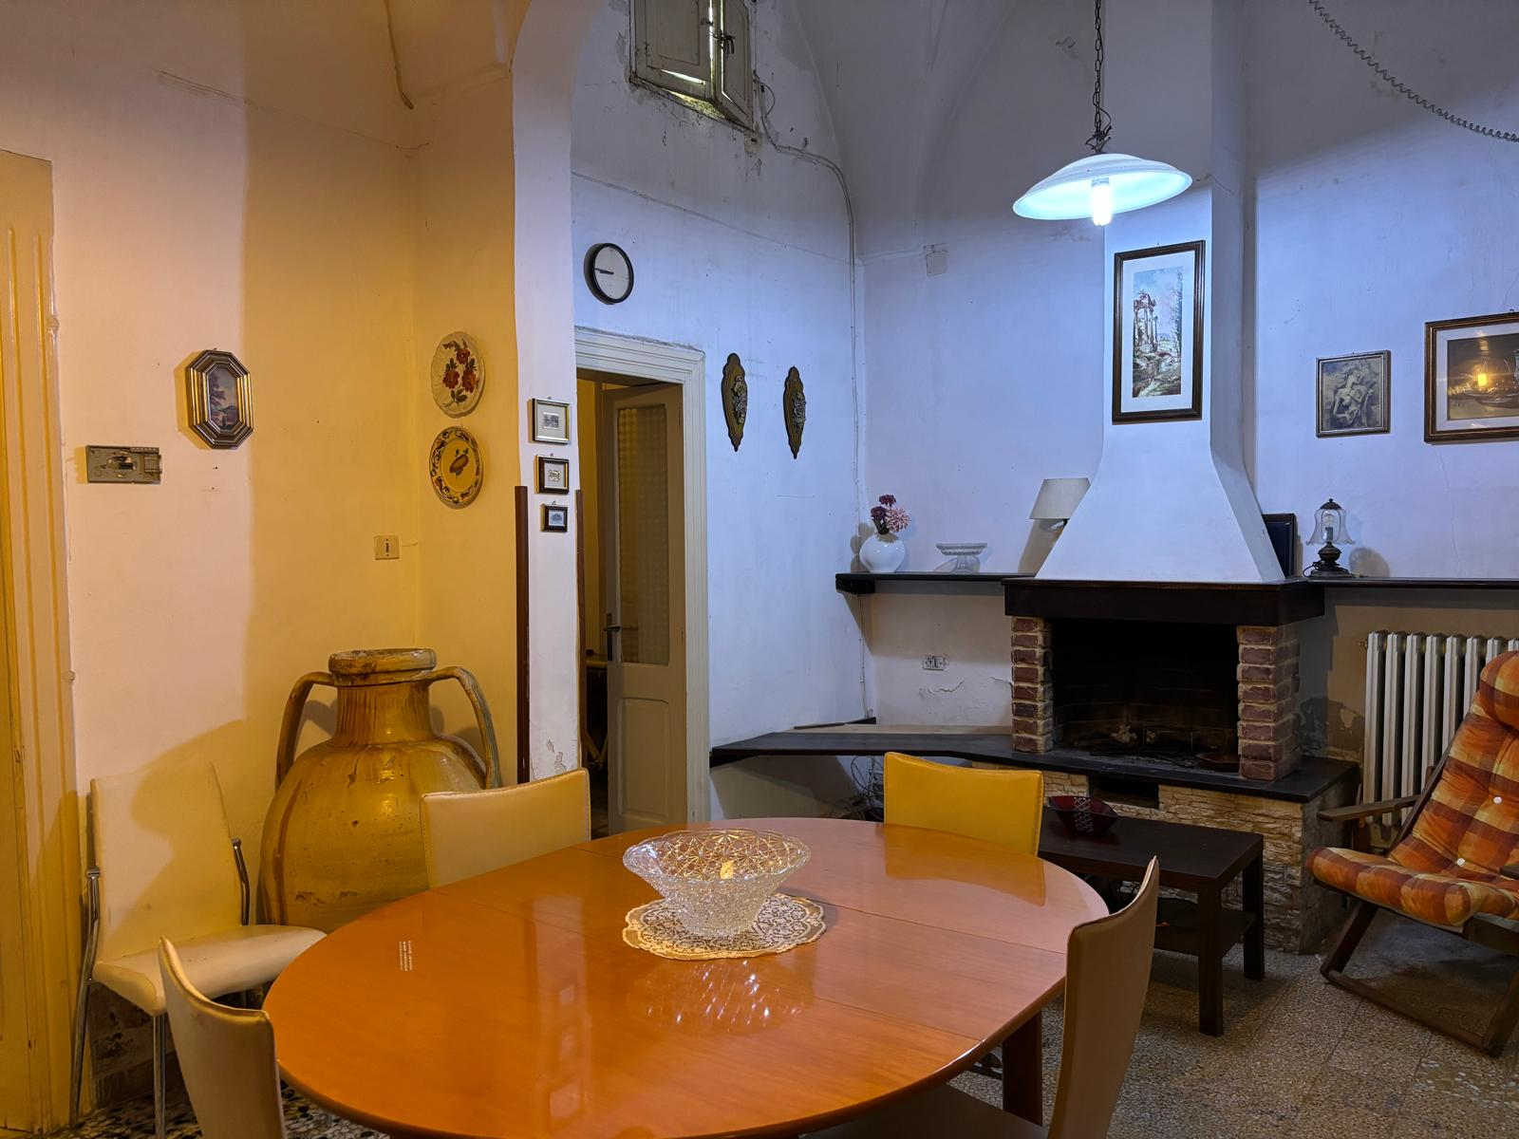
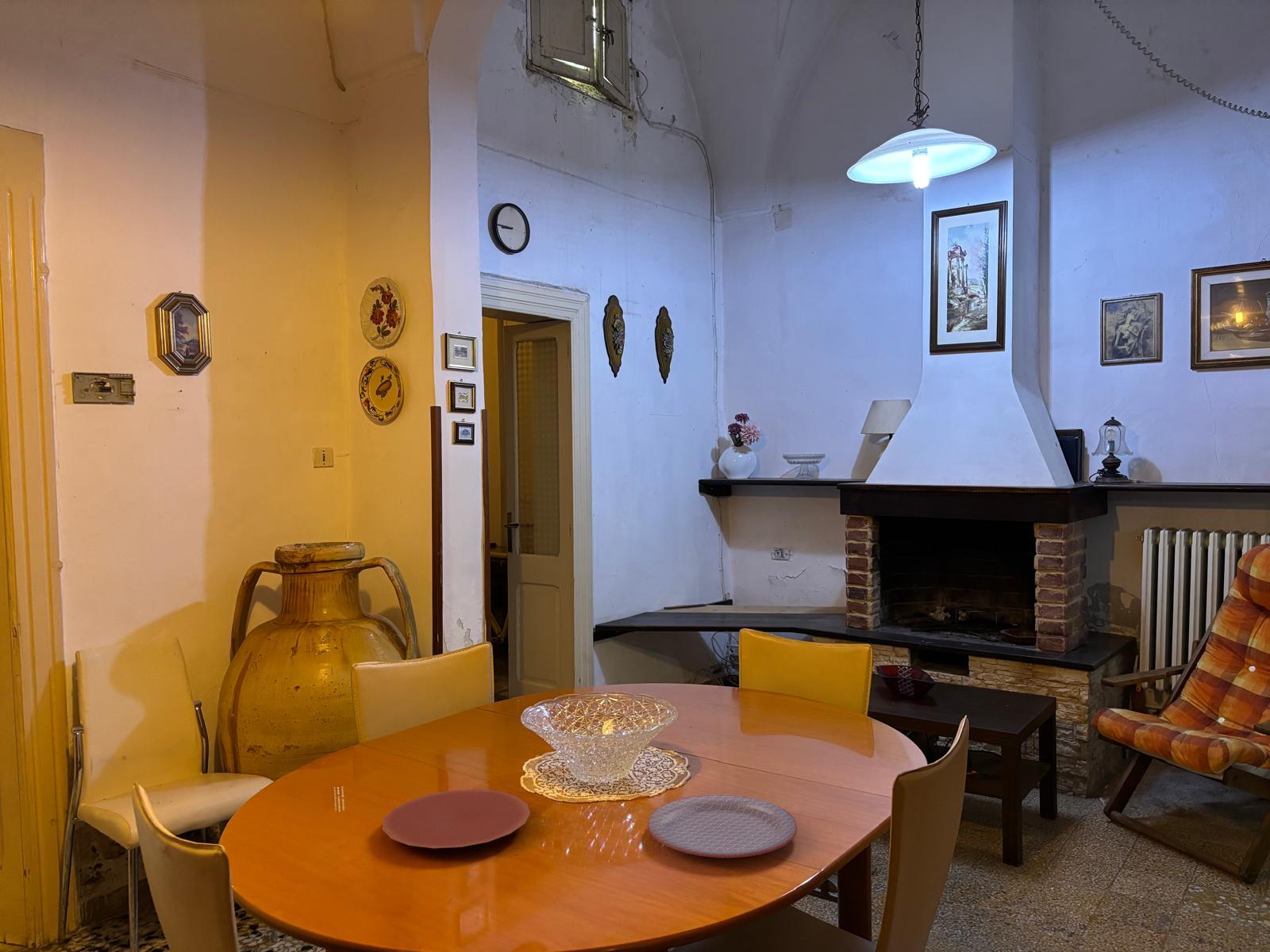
+ plate (457, 822)
+ plate (722, 828)
